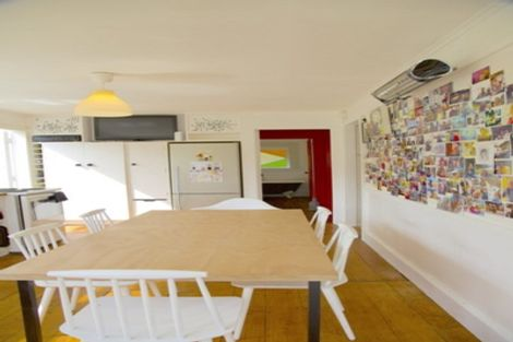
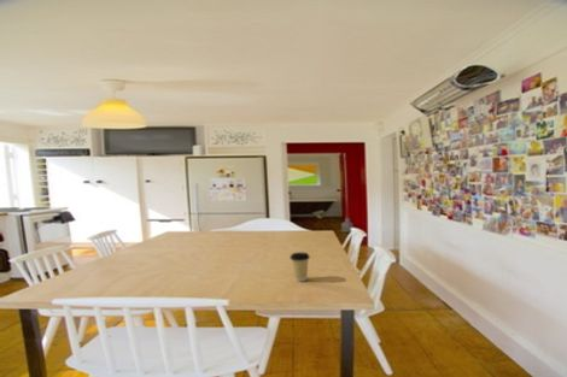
+ coffee cup (299, 266)
